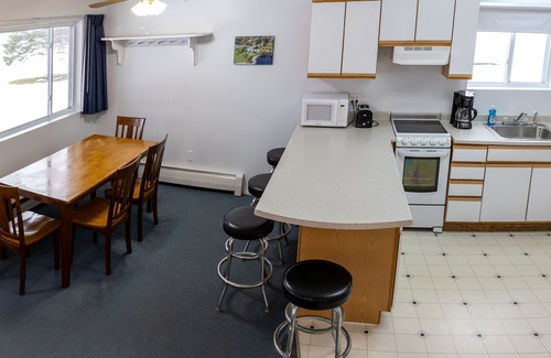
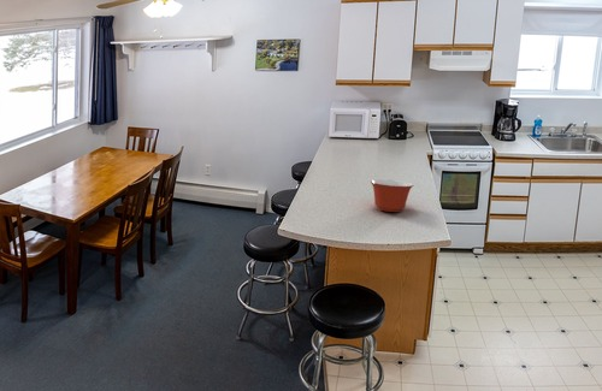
+ mixing bowl (390, 196)
